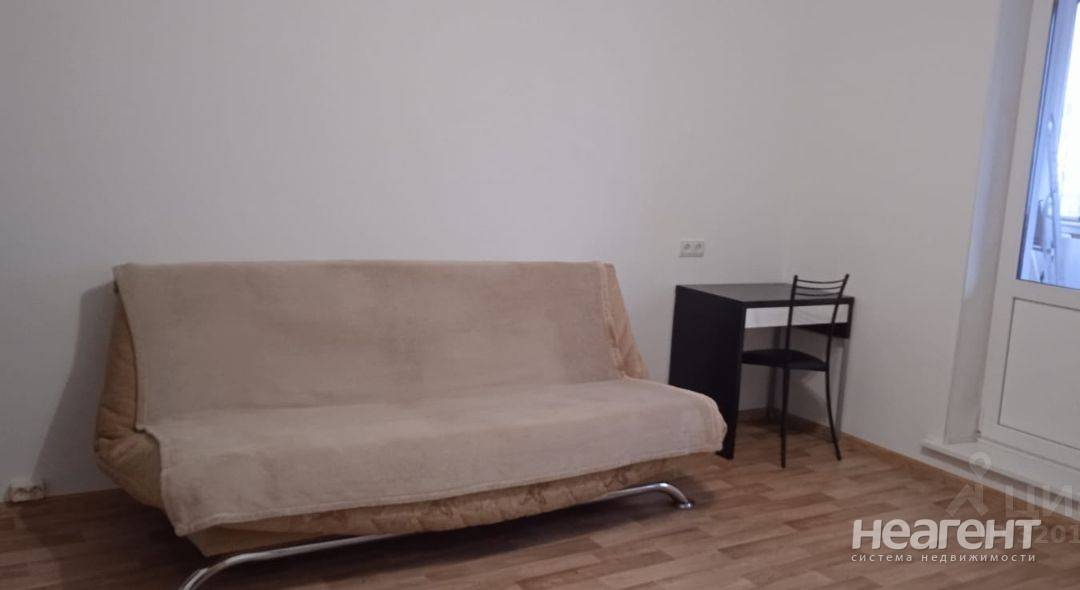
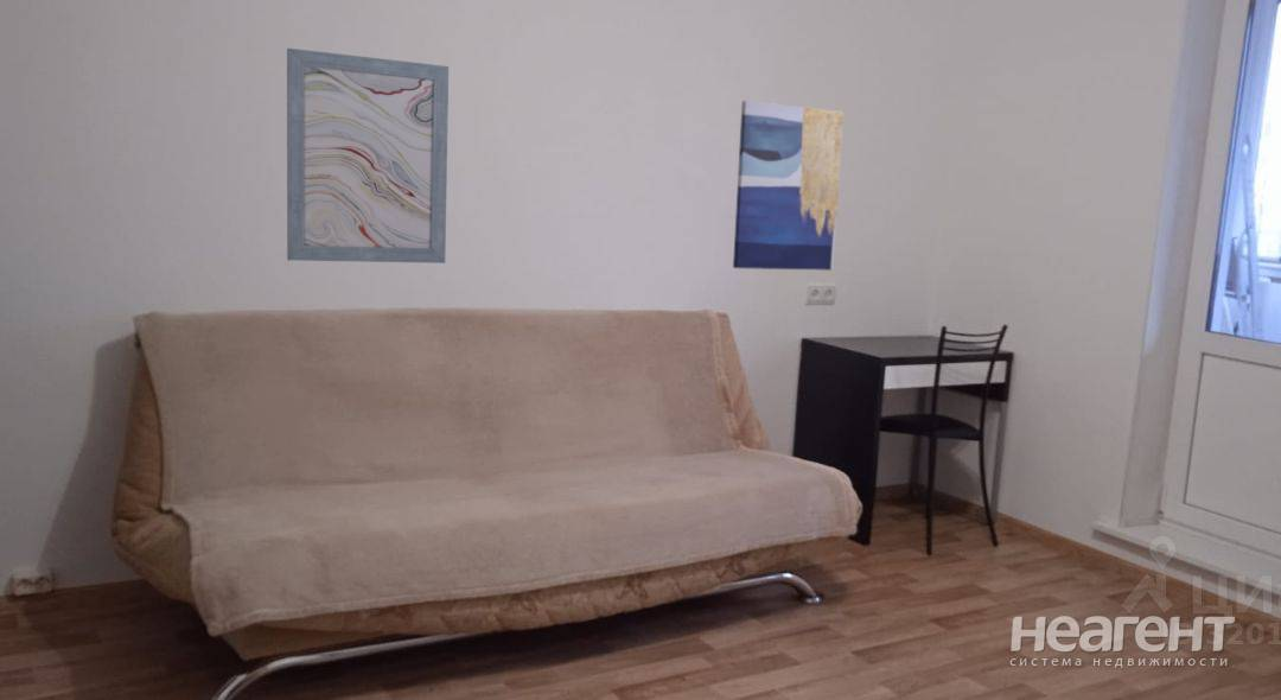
+ wall art (369, 160)
+ wall art (789, 189)
